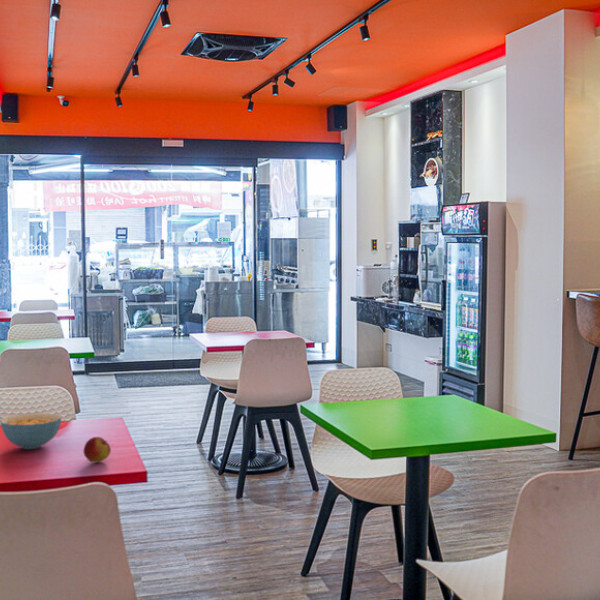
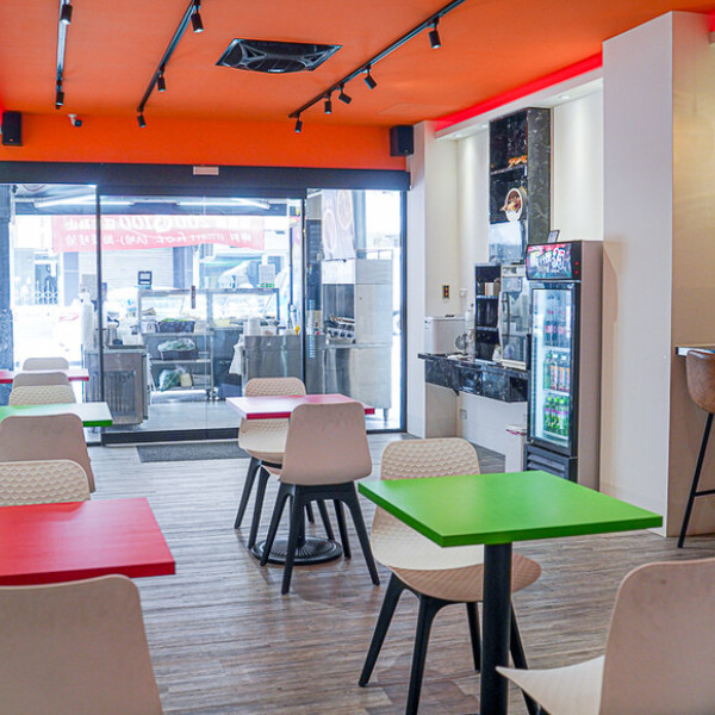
- apple (97, 449)
- cereal bowl (31, 433)
